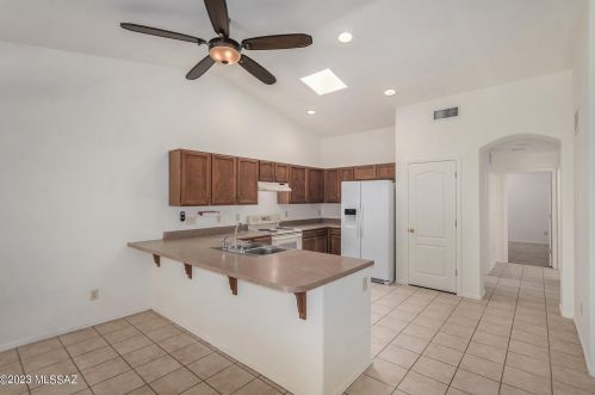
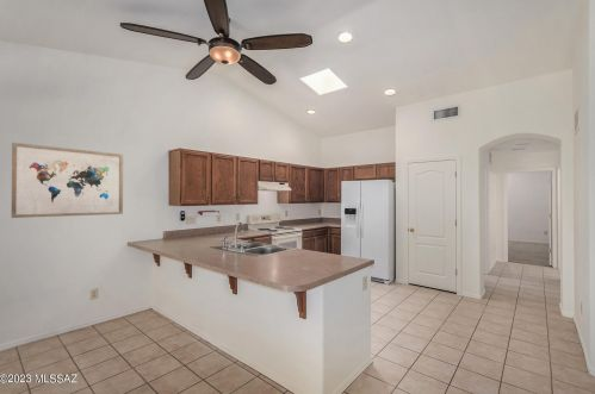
+ wall art (73, 182)
